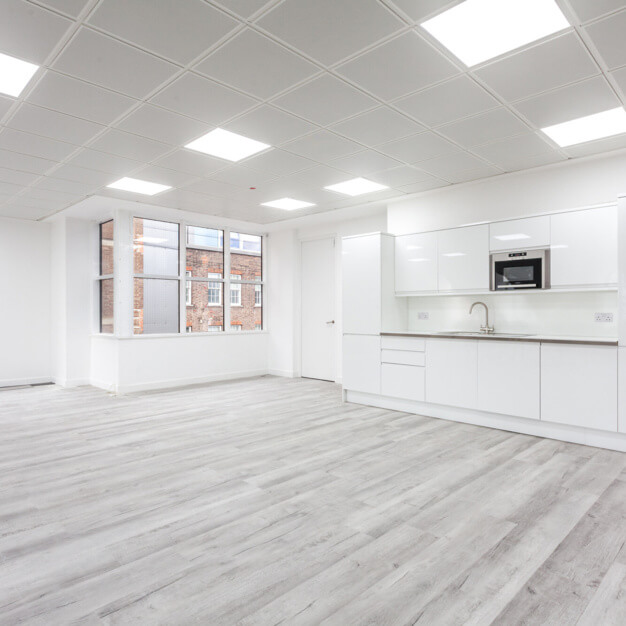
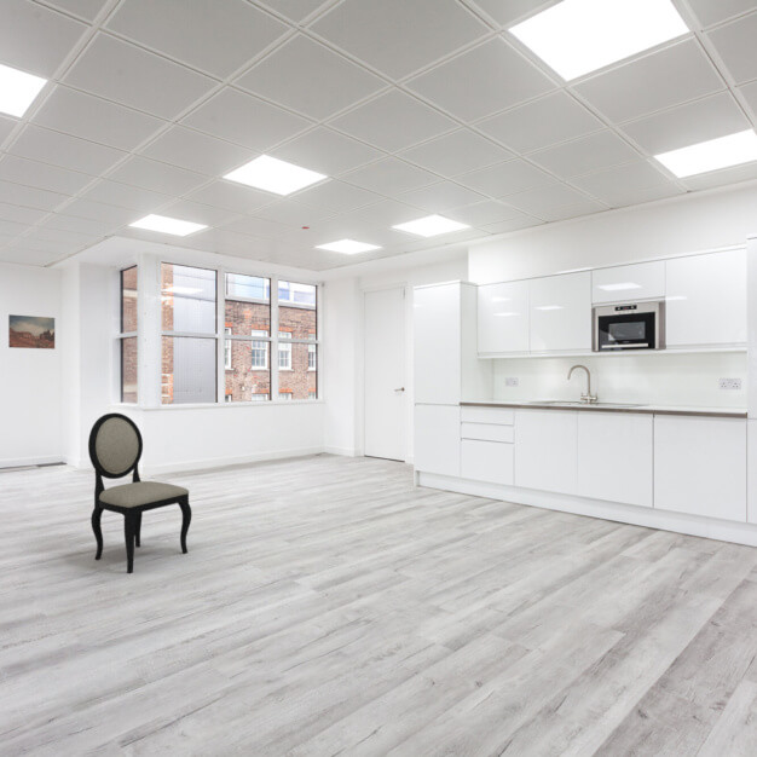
+ dining chair (135, 485)
+ wall art (31, 331)
